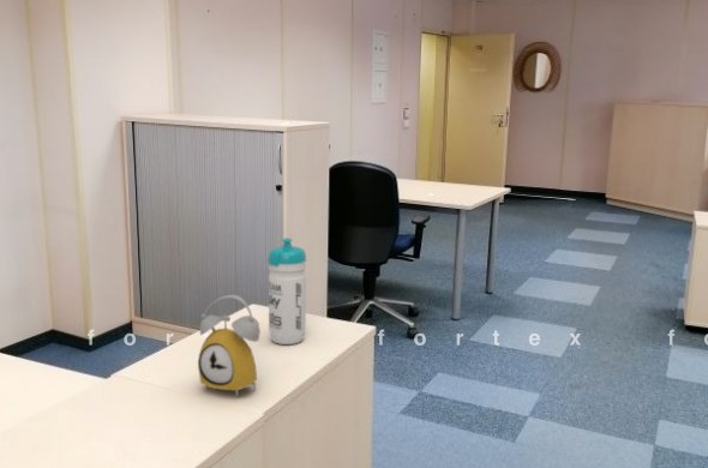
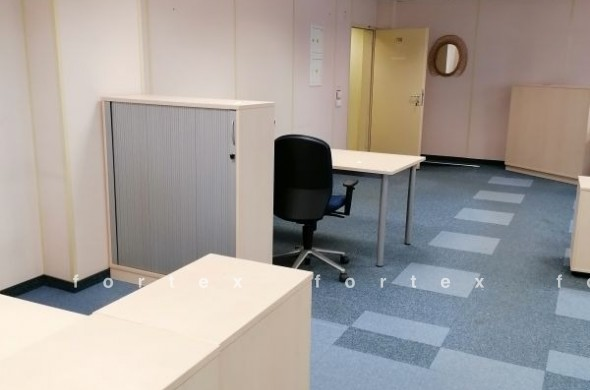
- water bottle (287, 289)
- alarm clock (234, 338)
